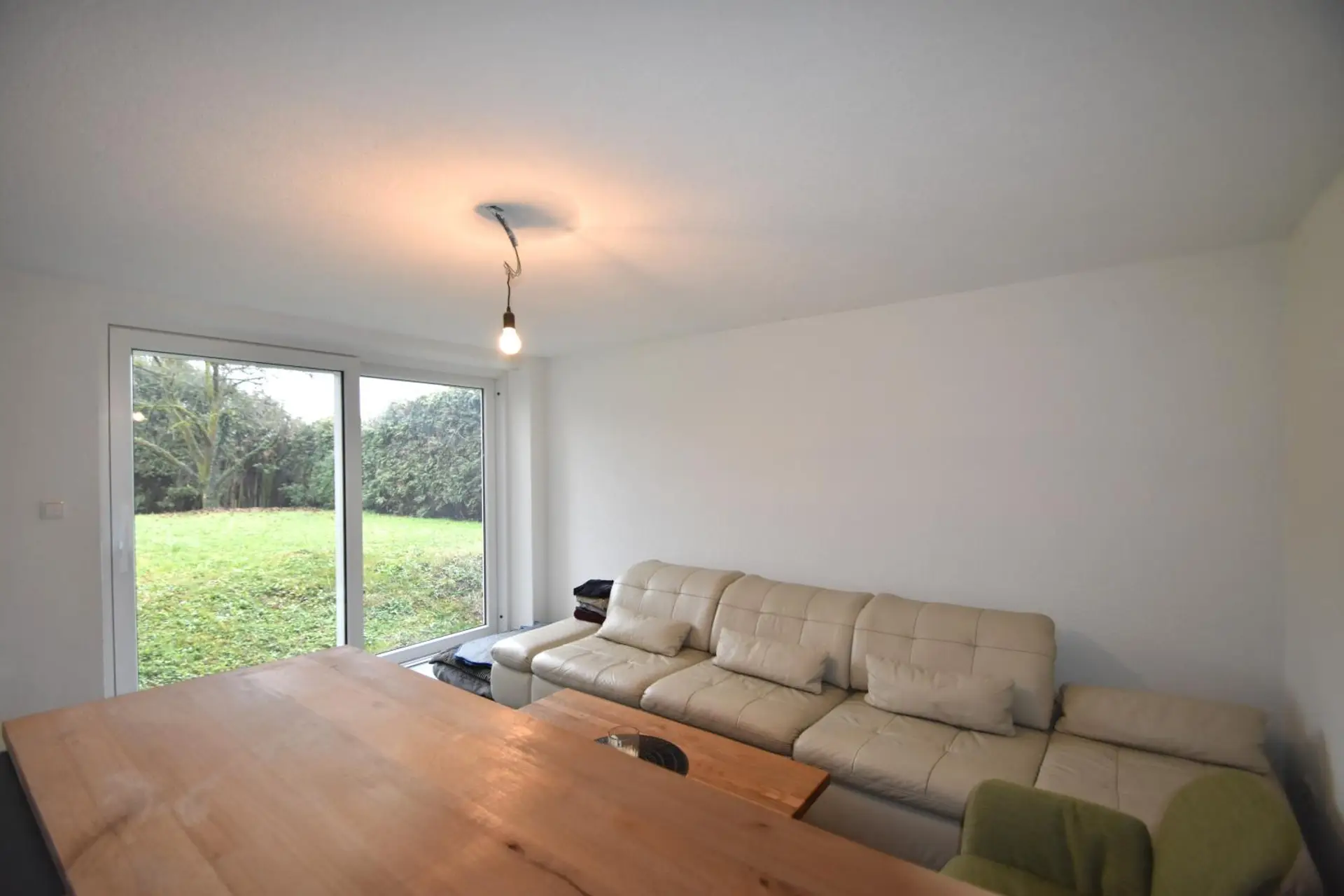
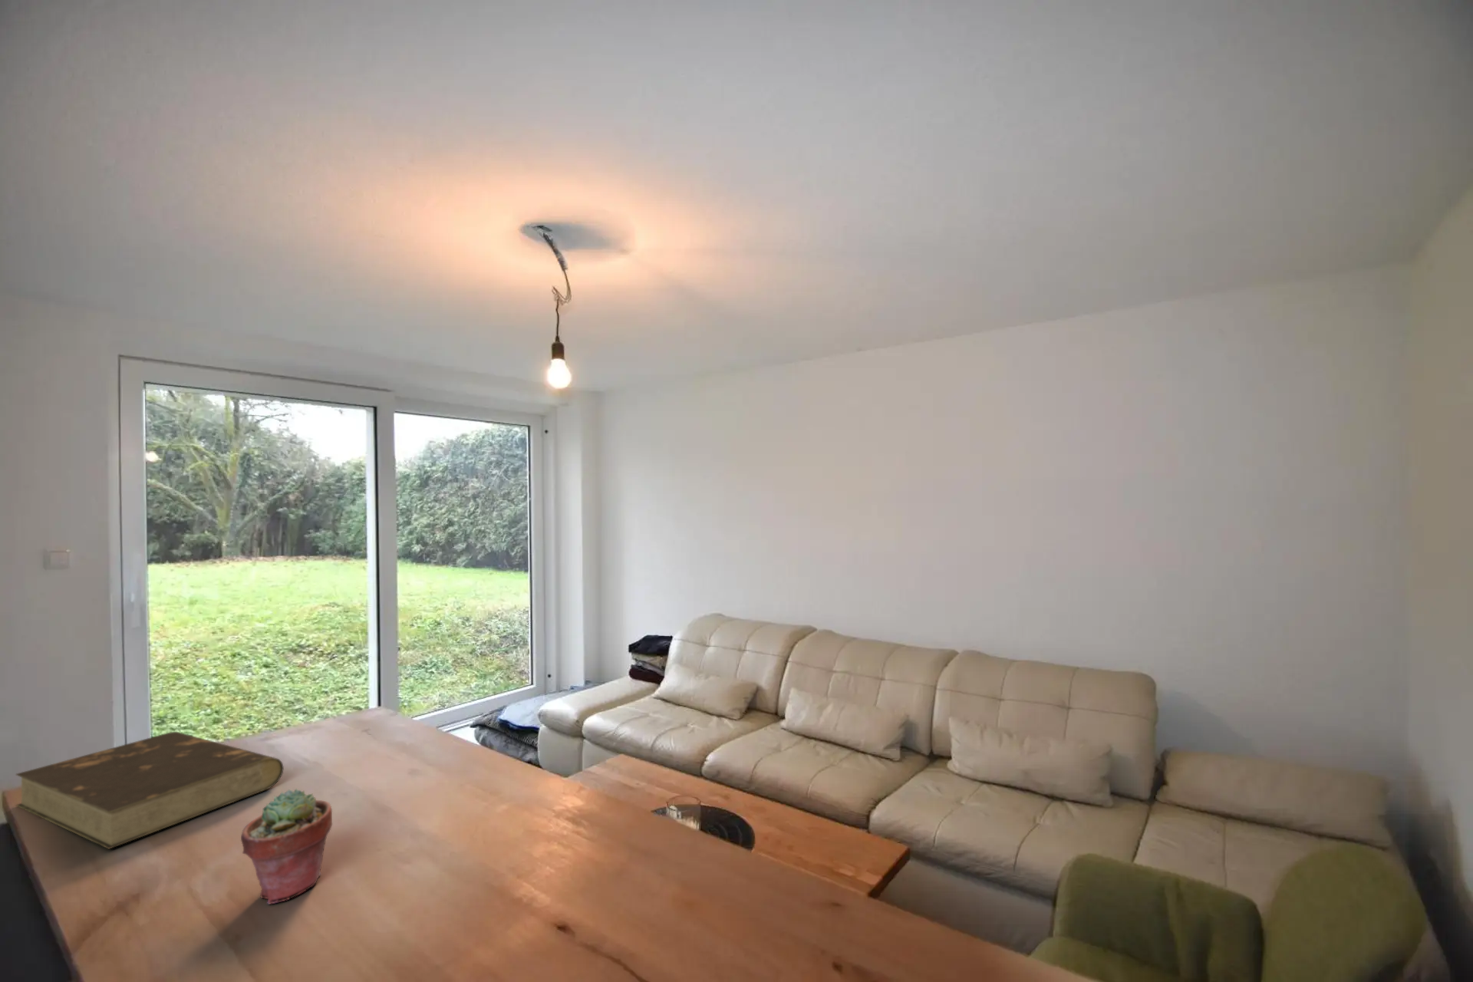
+ book (153, 778)
+ potted succulent (288, 837)
